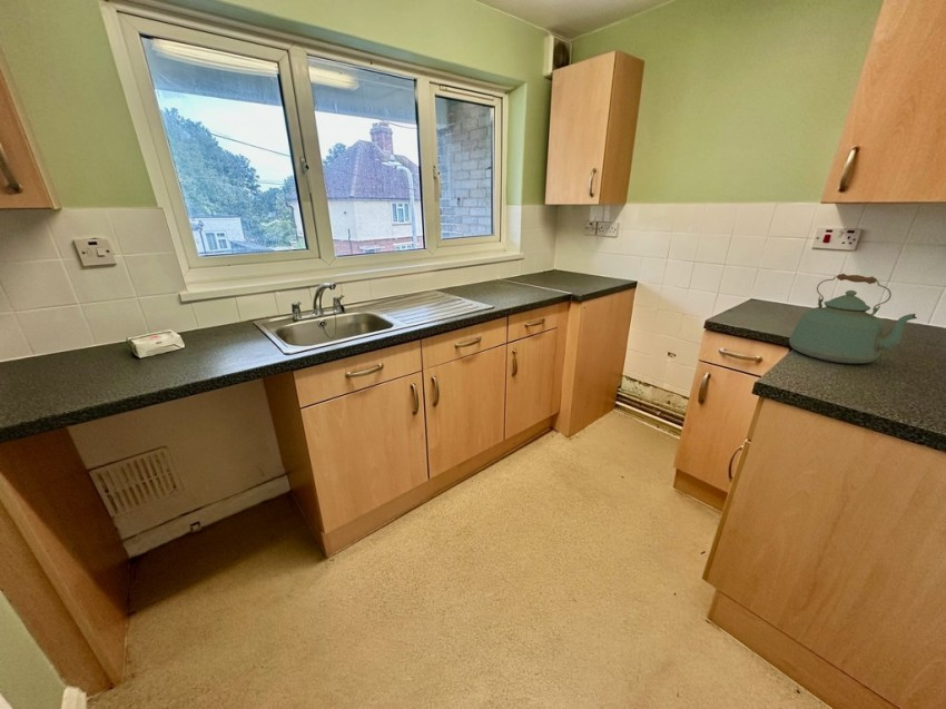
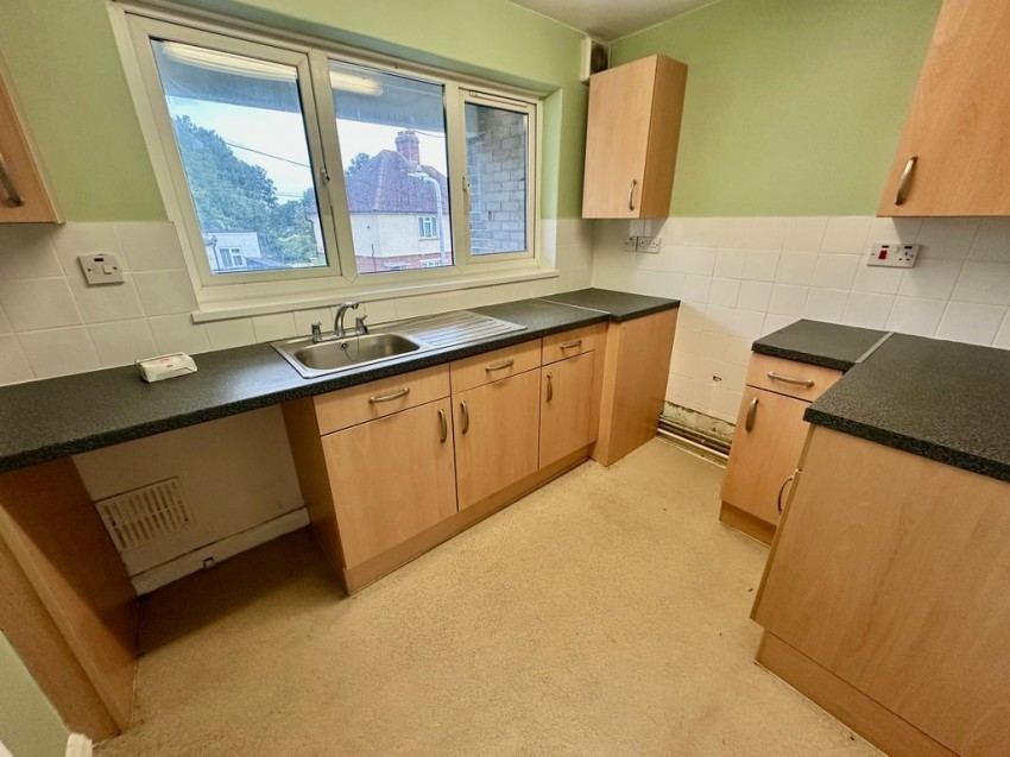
- kettle (851, 317)
